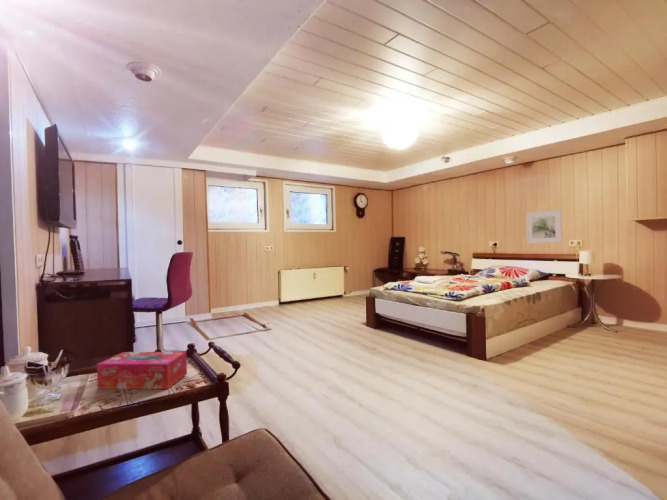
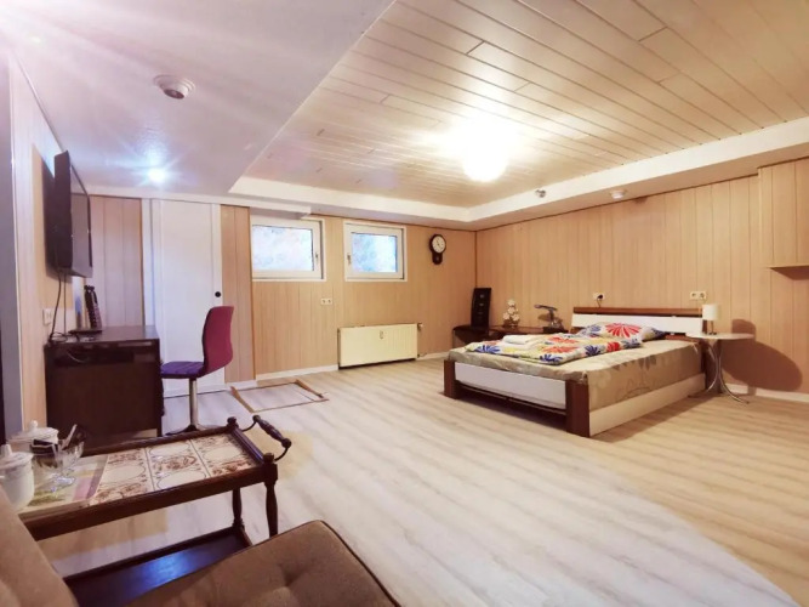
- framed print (543, 227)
- tissue box (144, 369)
